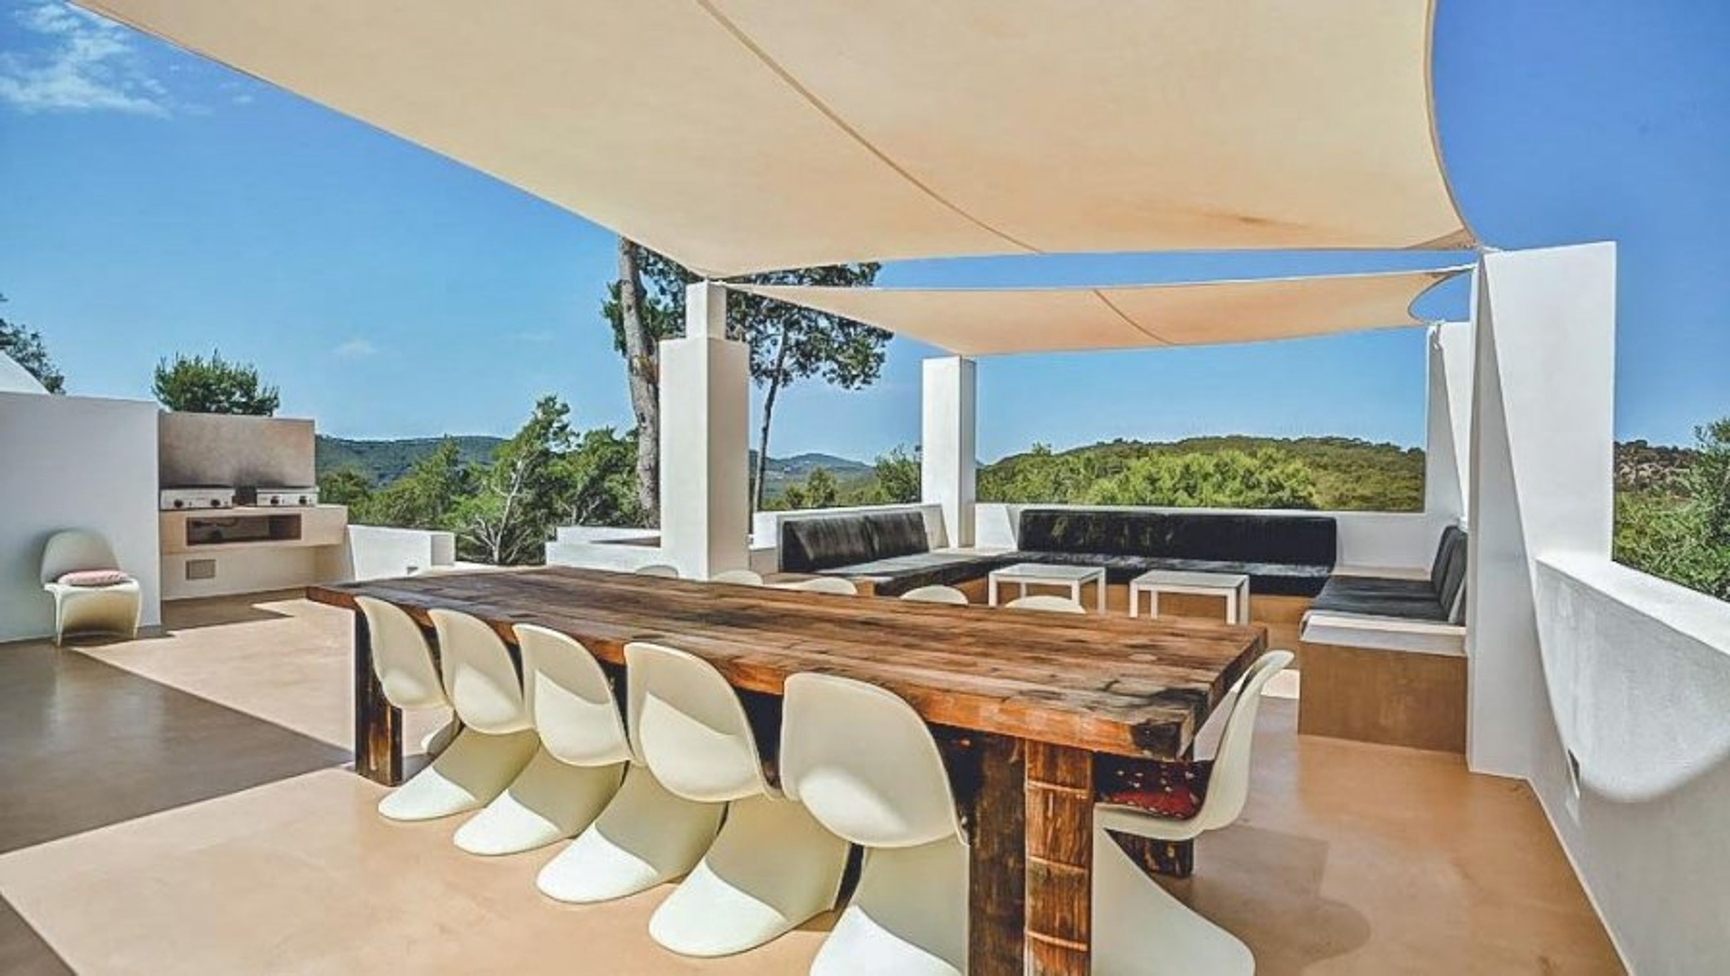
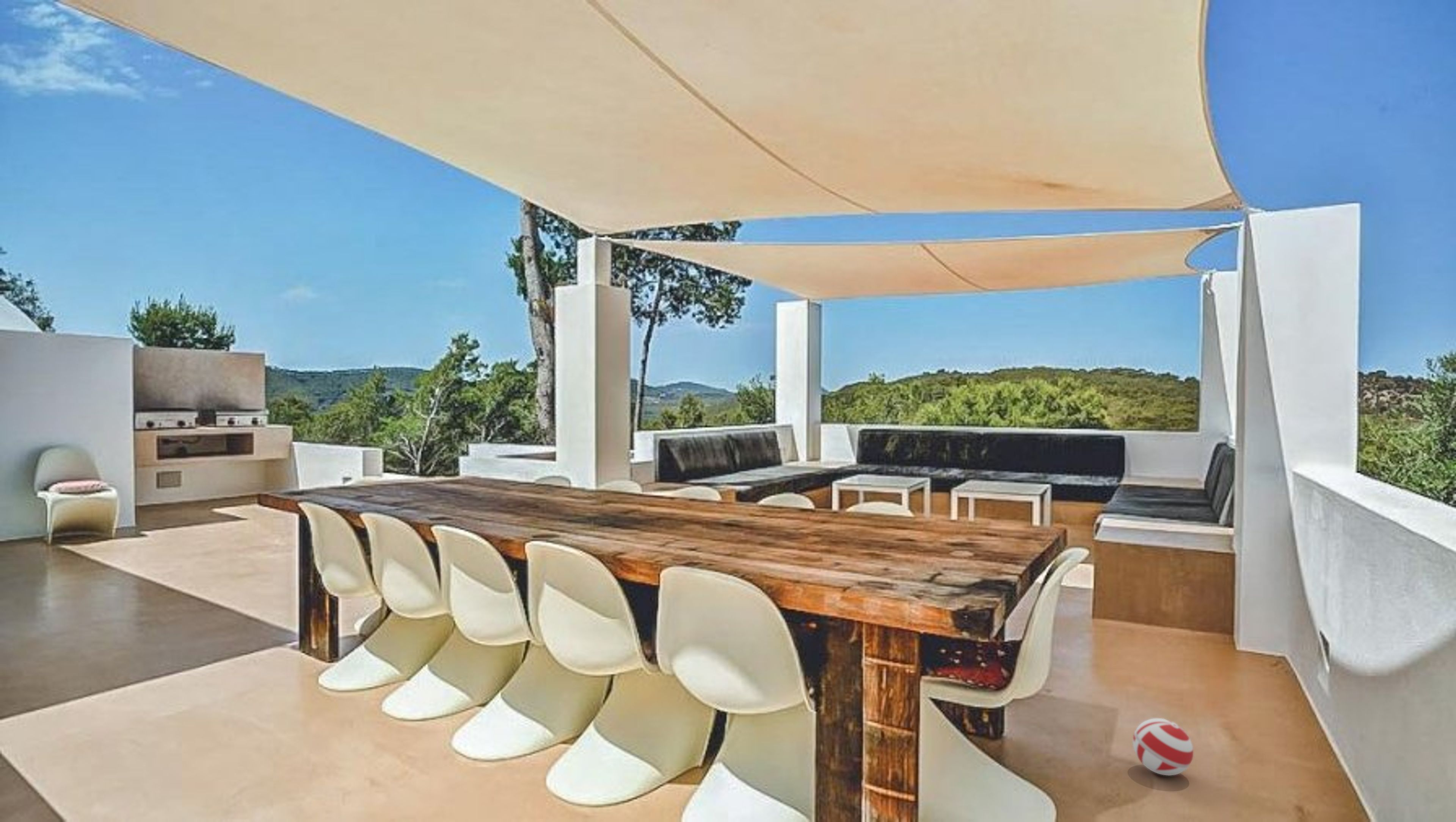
+ ball (1163, 746)
